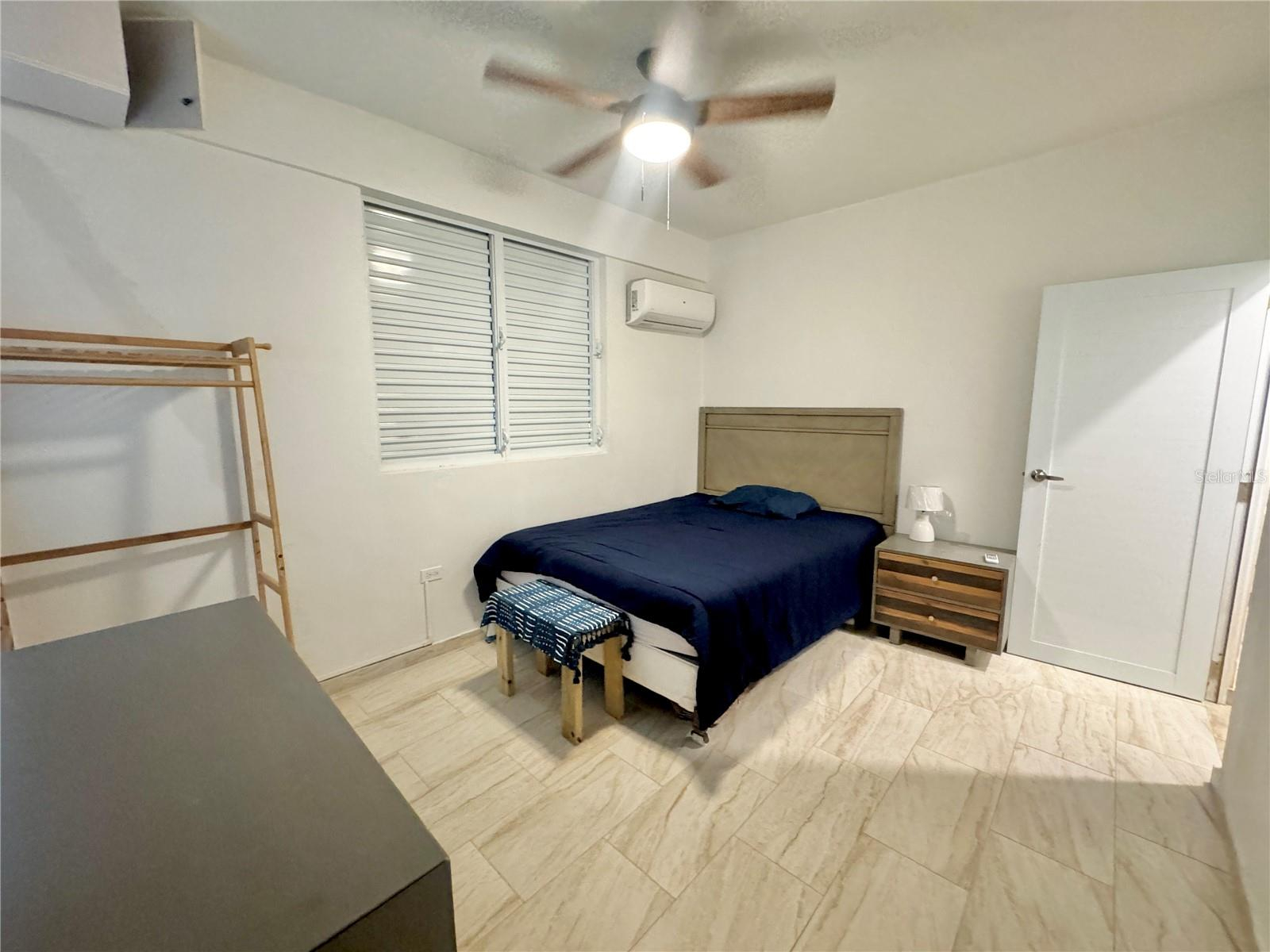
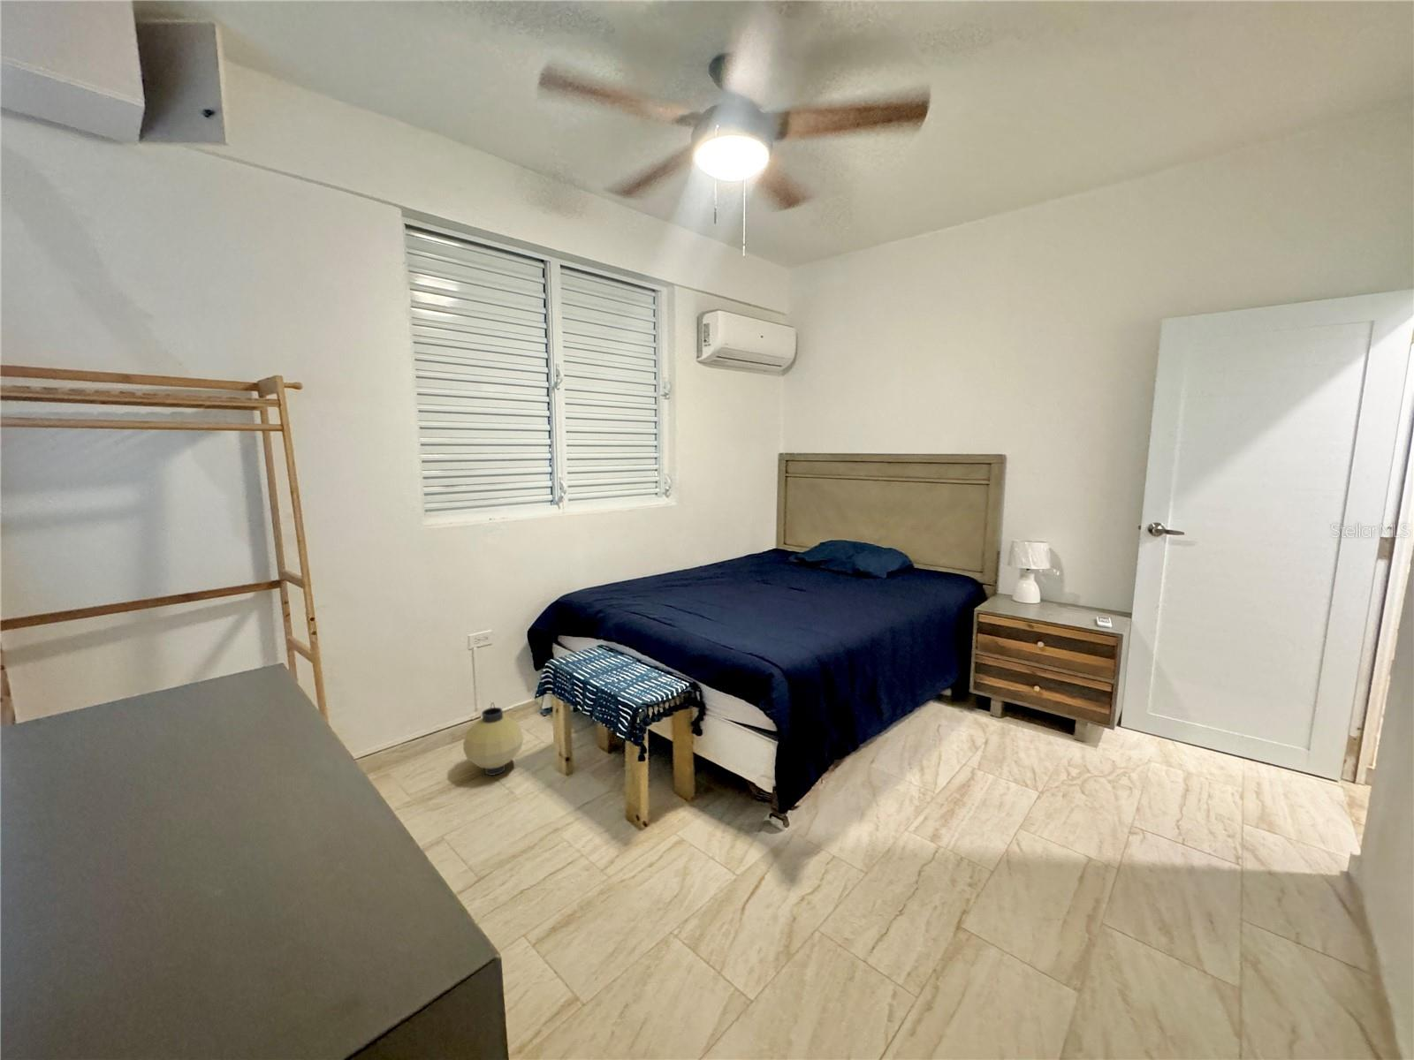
+ lantern (493, 736)
